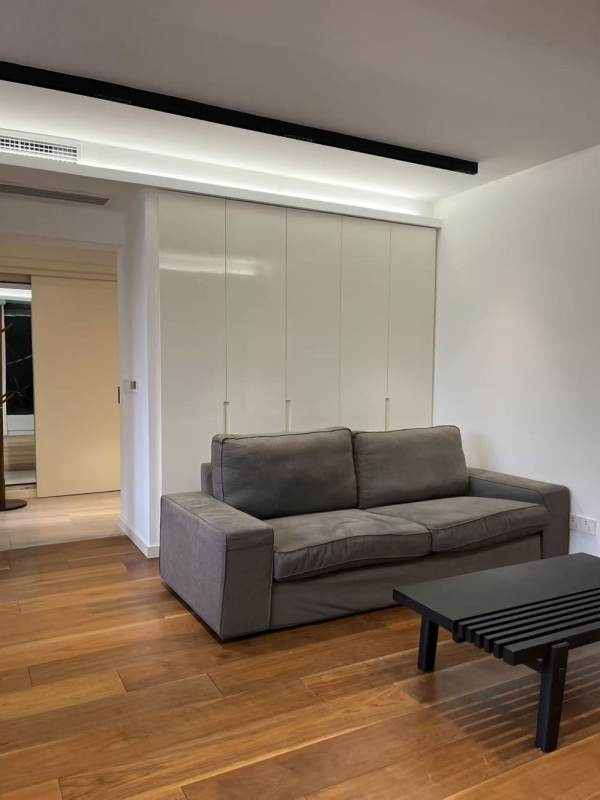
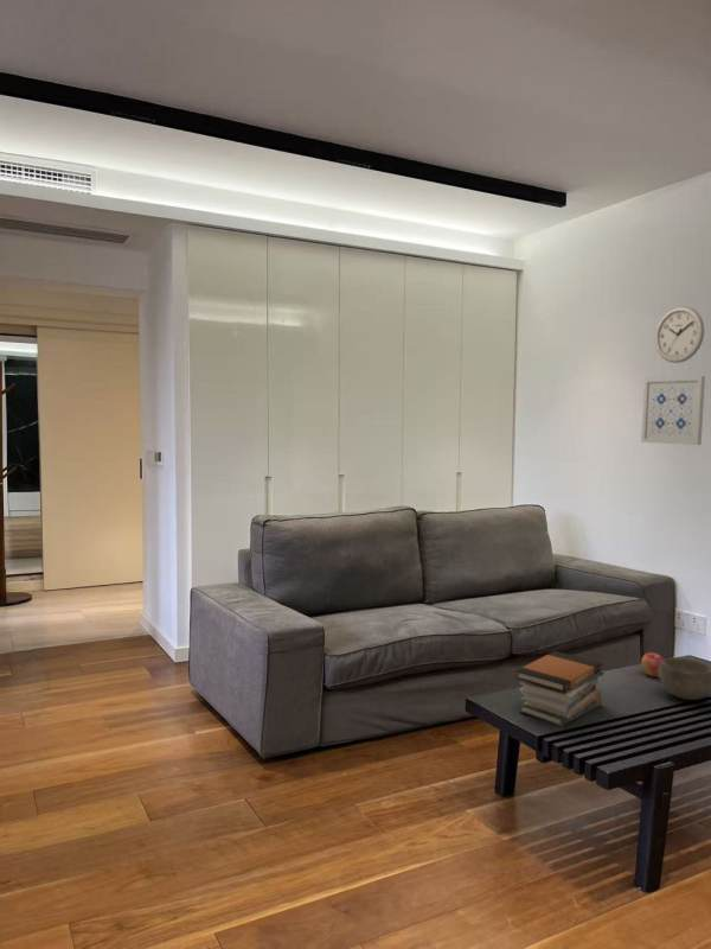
+ apple (654, 664)
+ wall clock (678, 335)
+ wall art (671, 410)
+ bowl (686, 680)
+ book stack (559, 687)
